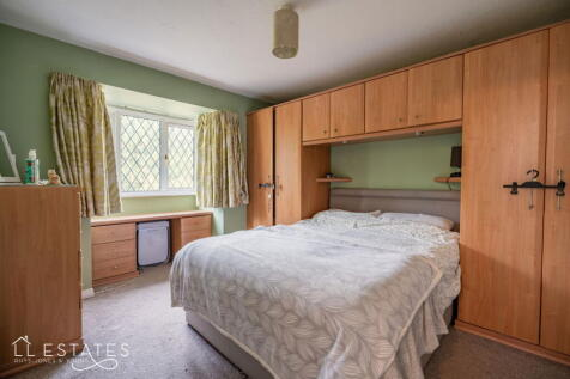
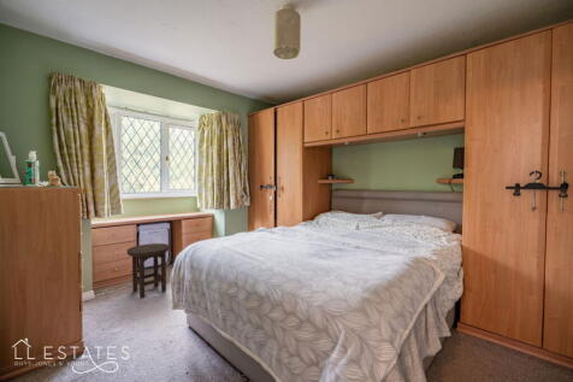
+ stool (148, 274)
